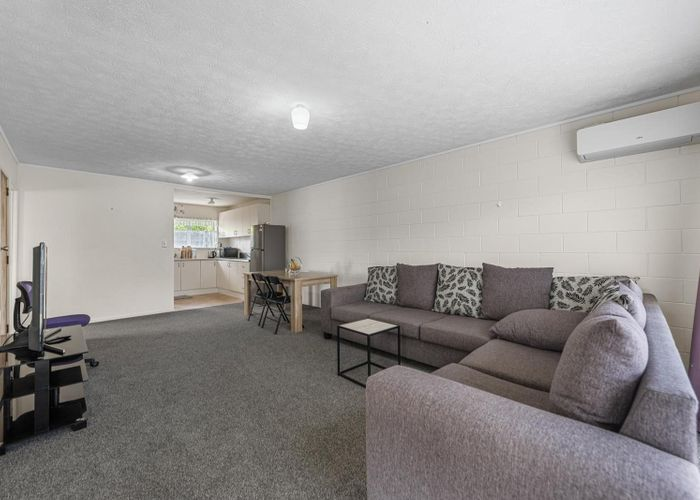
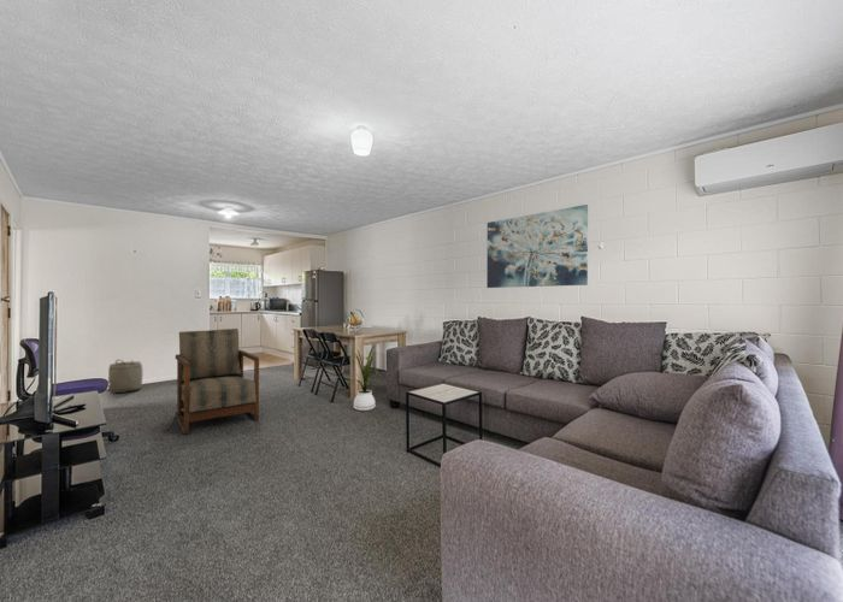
+ wall art (531, 250)
+ basket (125, 374)
+ armchair (216, 374)
+ house plant (365, 374)
